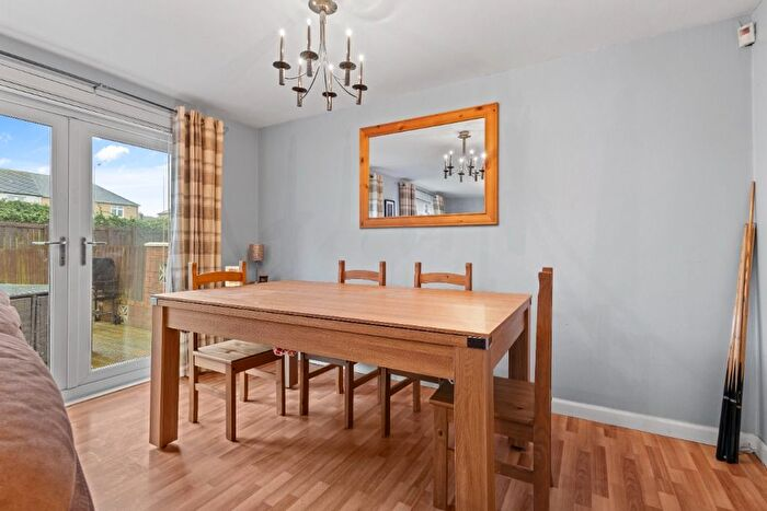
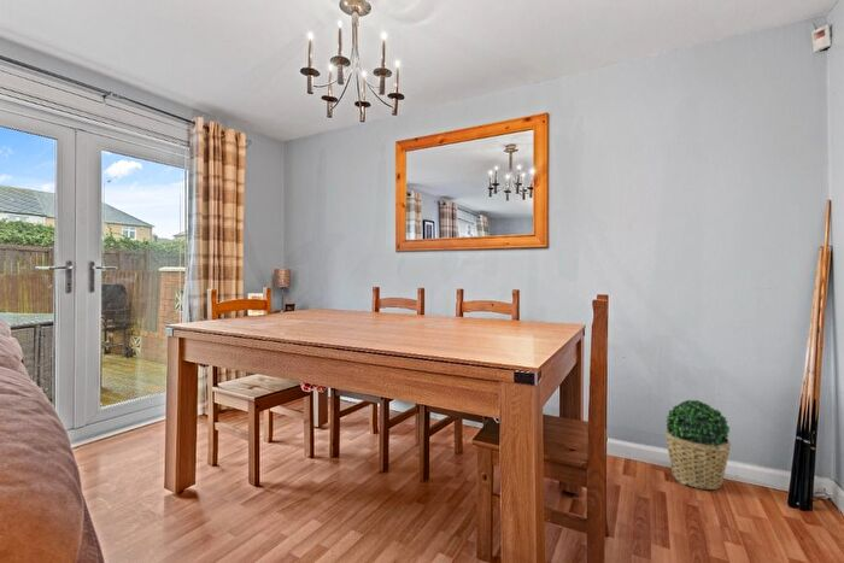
+ potted plant (696, 441)
